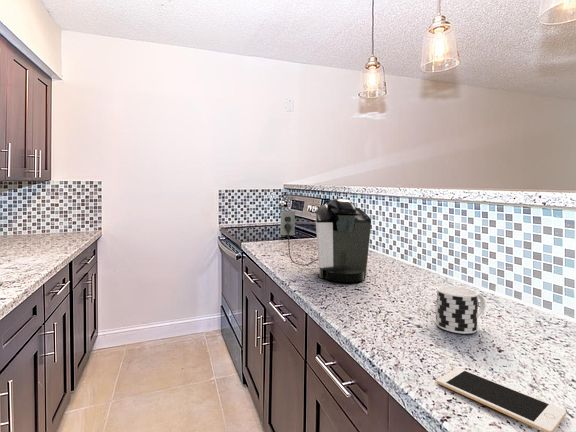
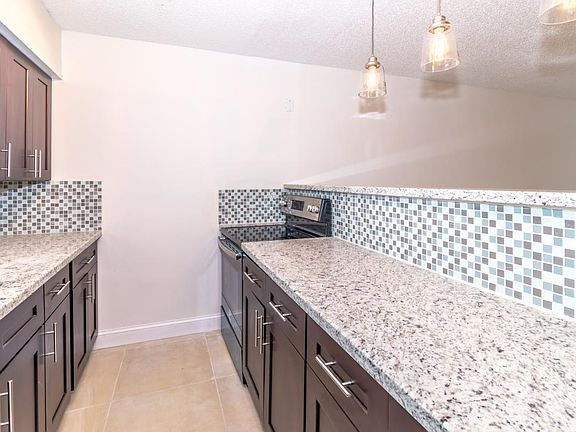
- cell phone (496, 395)
- coffee maker (326, 237)
- cup (462, 308)
